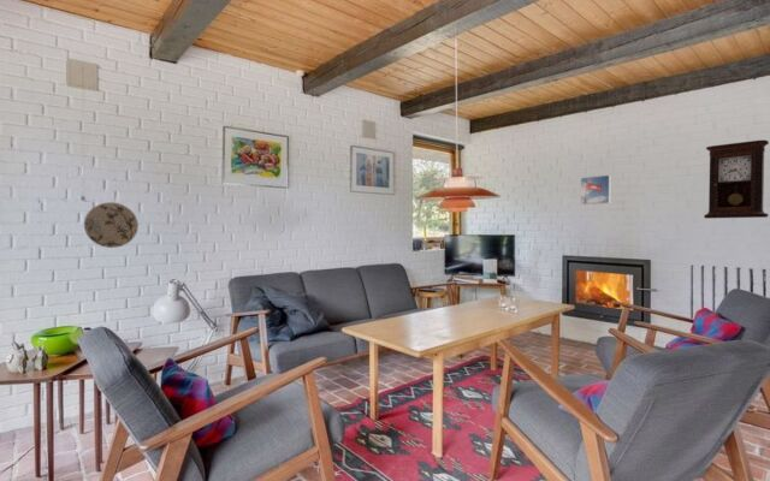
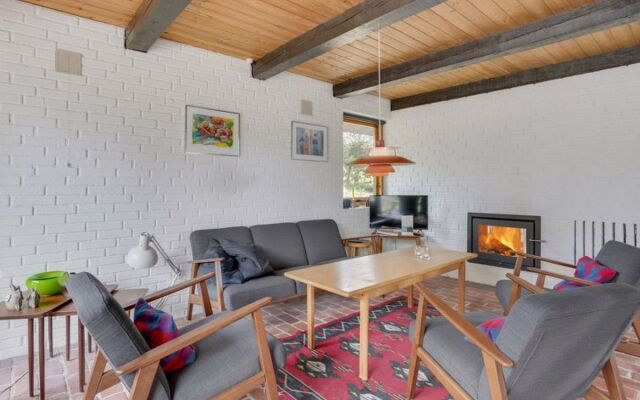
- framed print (594, 190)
- pendulum clock (735, 180)
- decorative plate (112, 225)
